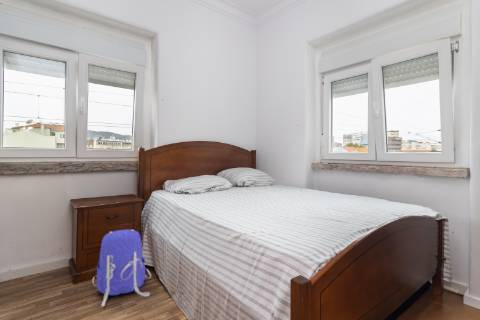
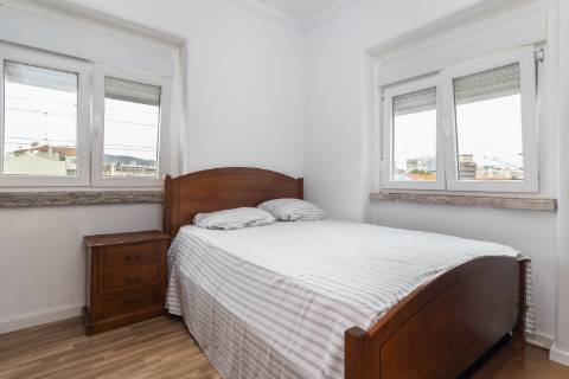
- backpack (123, 260)
